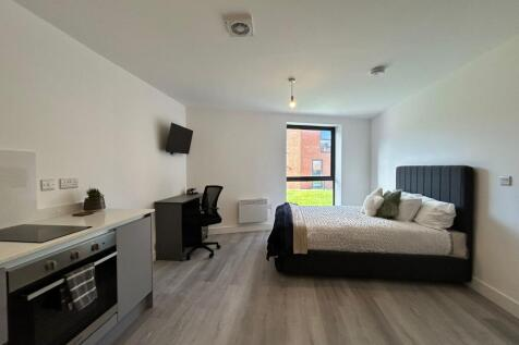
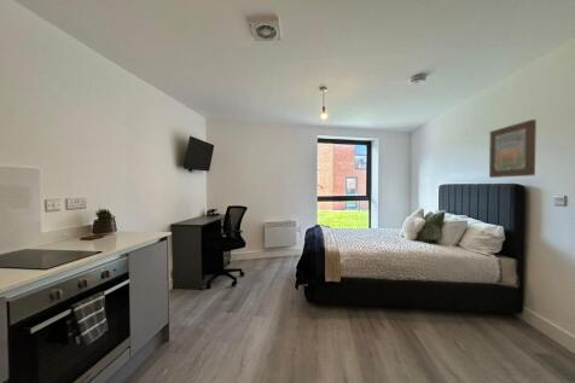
+ wall art (510, 151)
